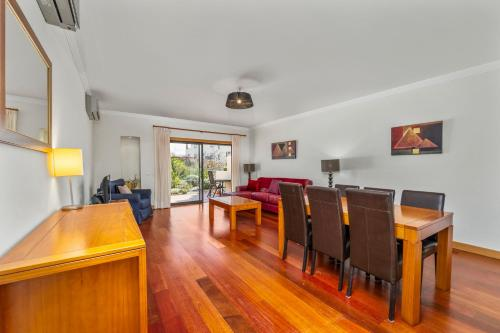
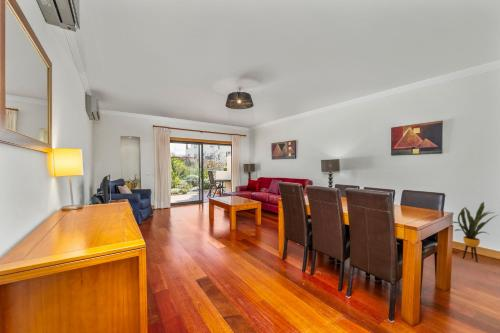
+ house plant (476, 232)
